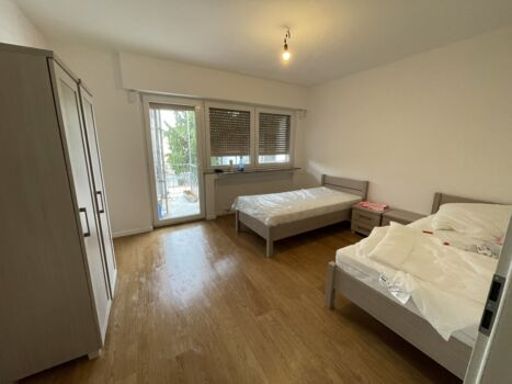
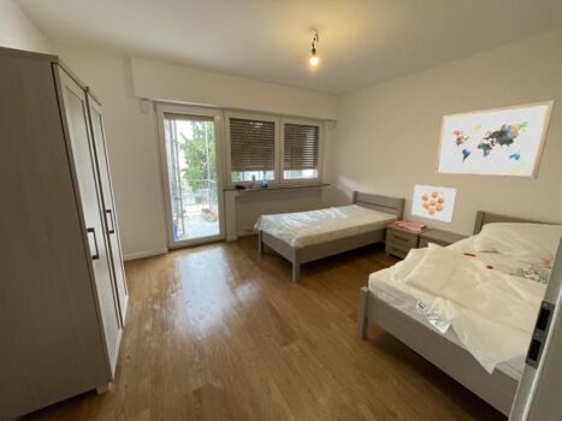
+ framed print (432, 202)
+ wall art (484, 143)
